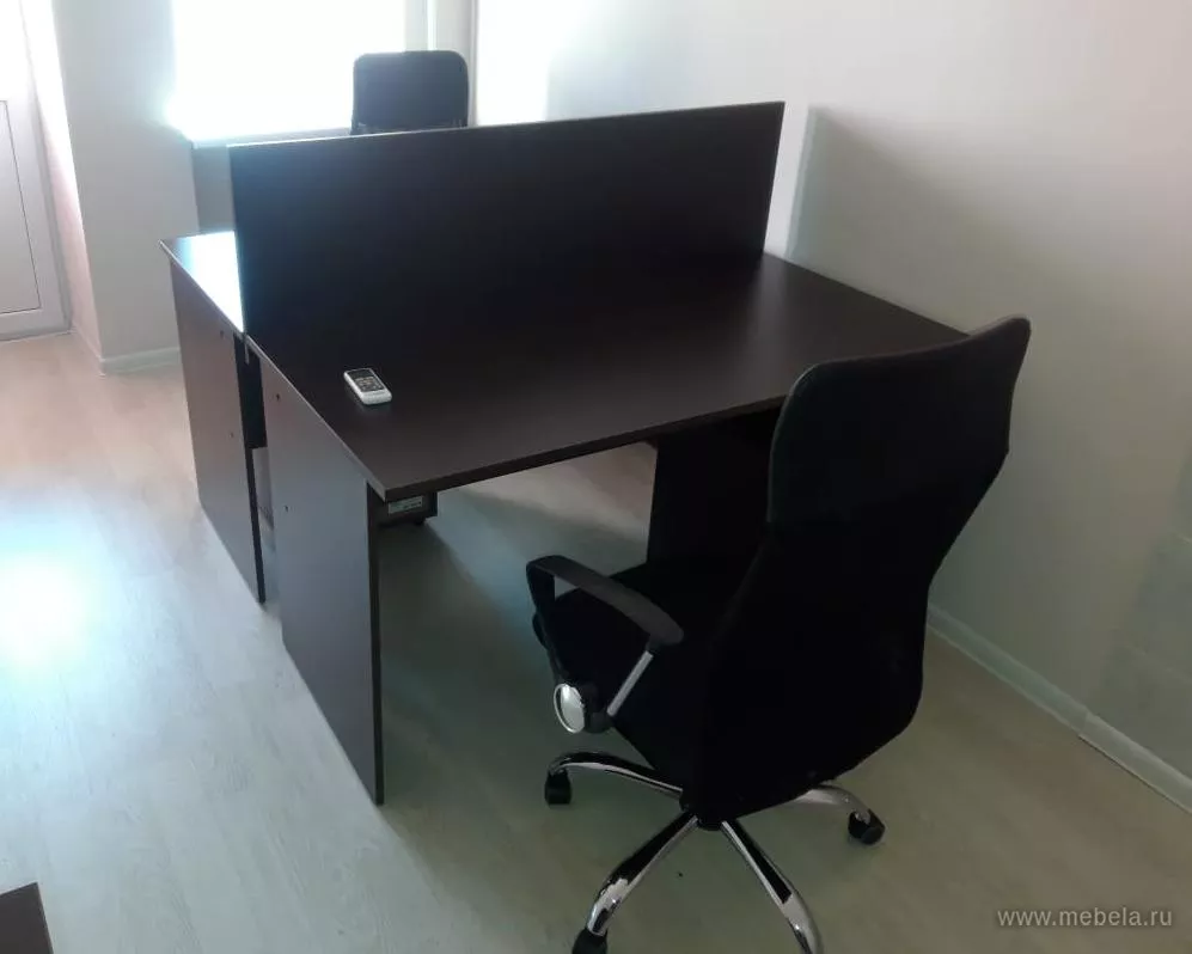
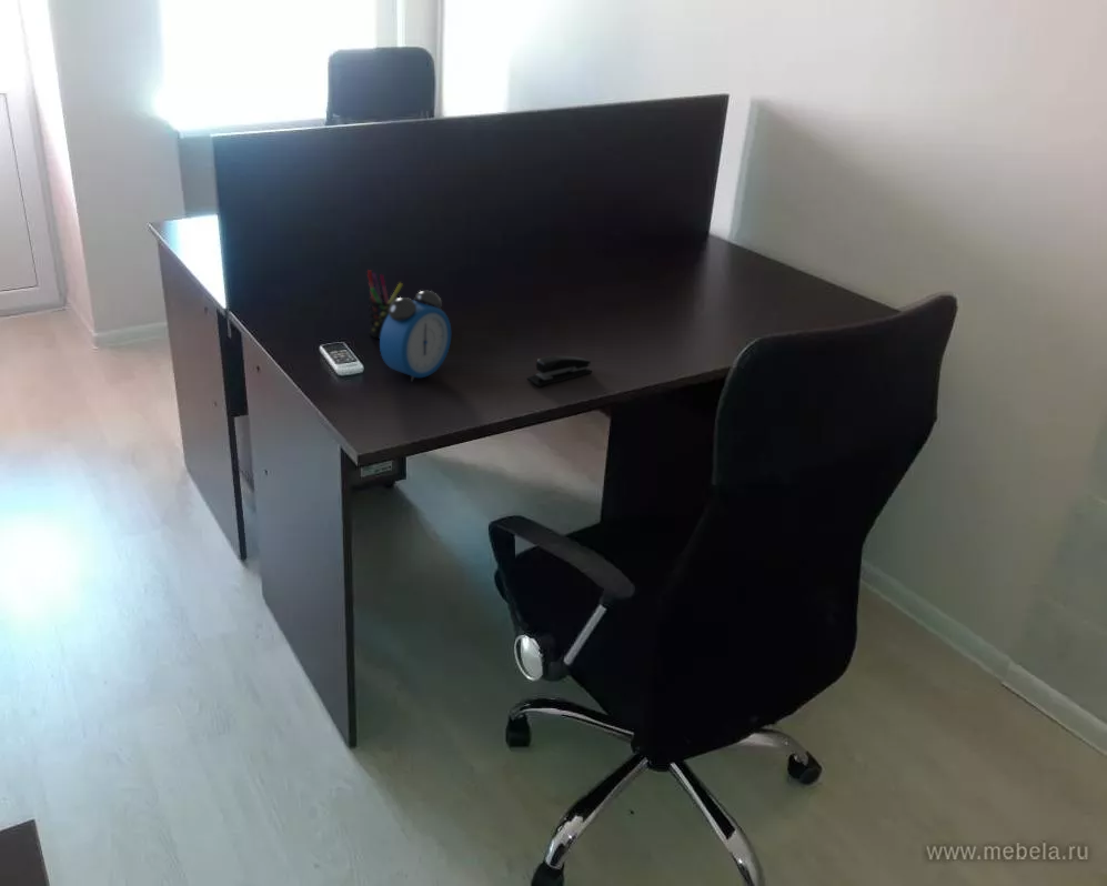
+ stapler (561, 366)
+ pen holder (381, 304)
+ alarm clock (415, 334)
